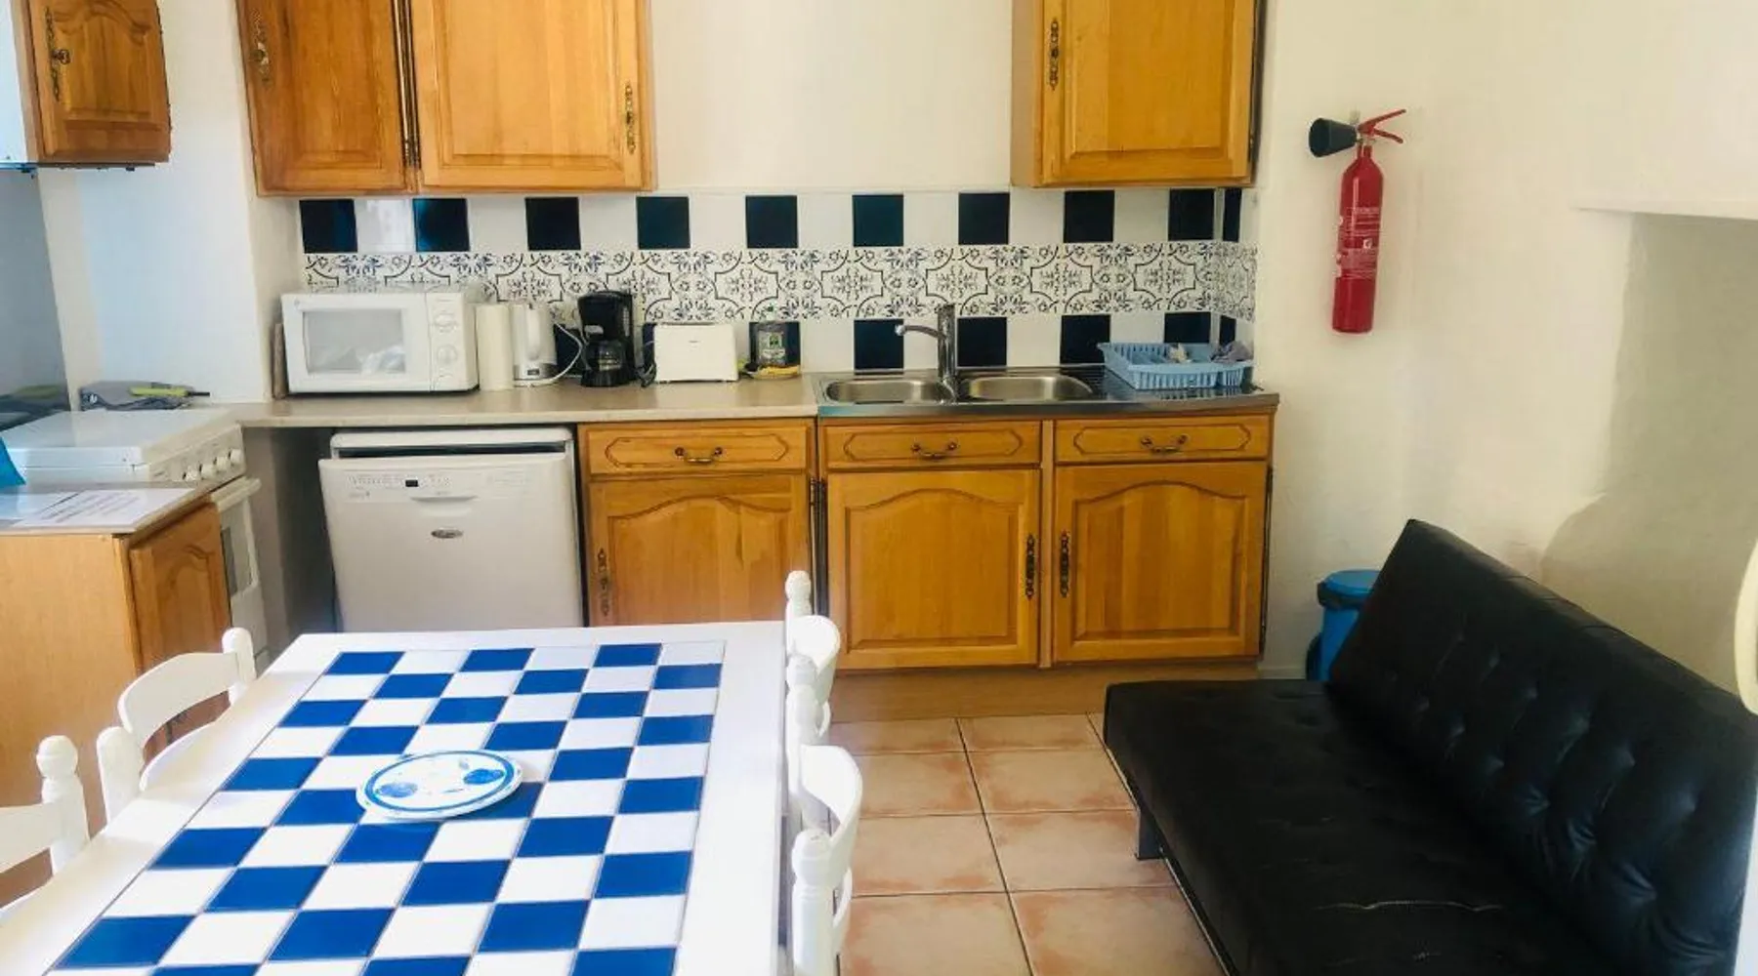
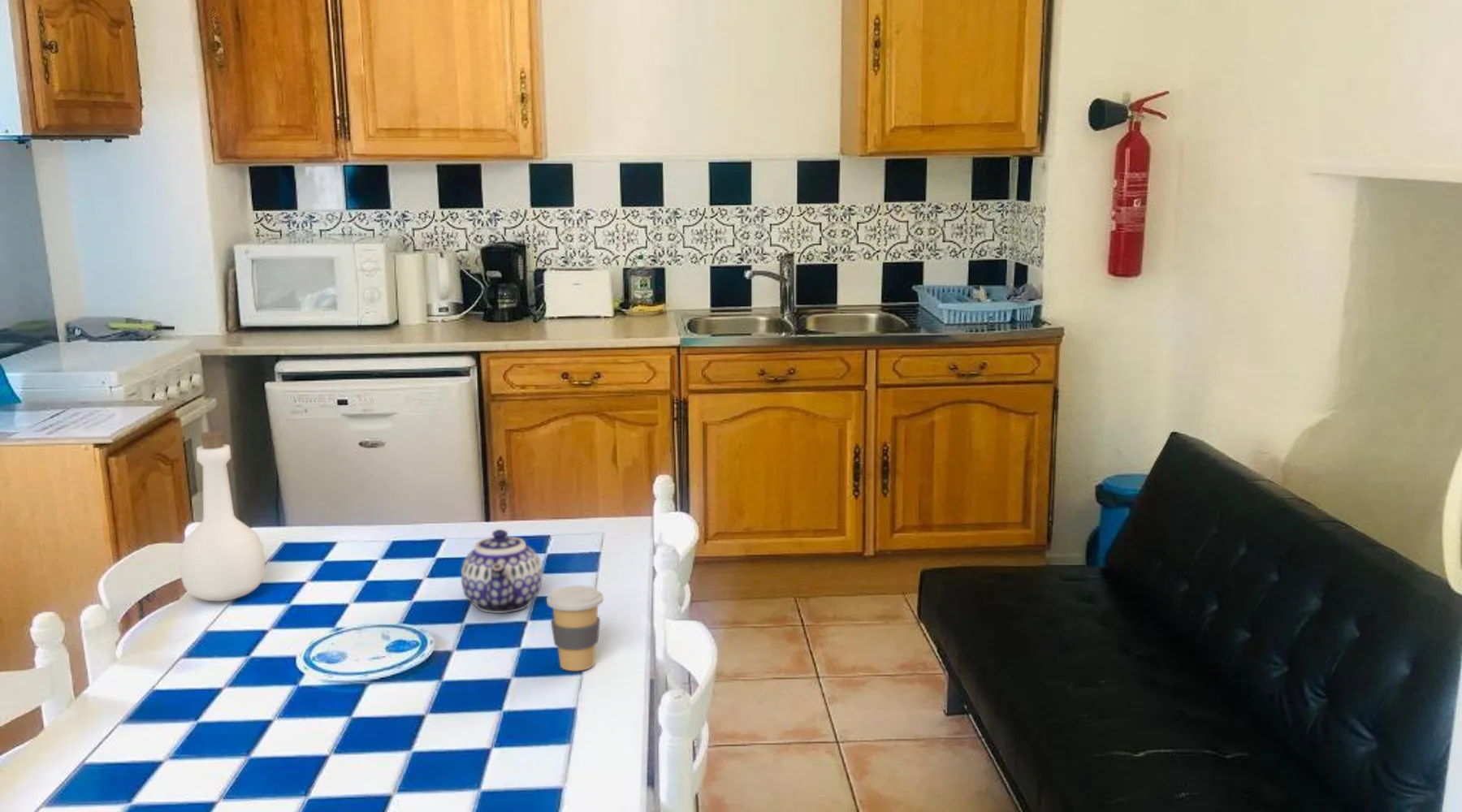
+ coffee cup (576, 628)
+ bottle (218, 516)
+ teapot (501, 567)
